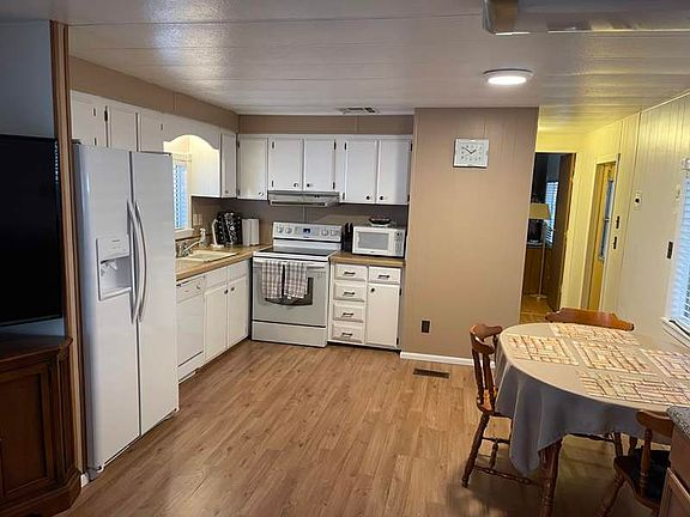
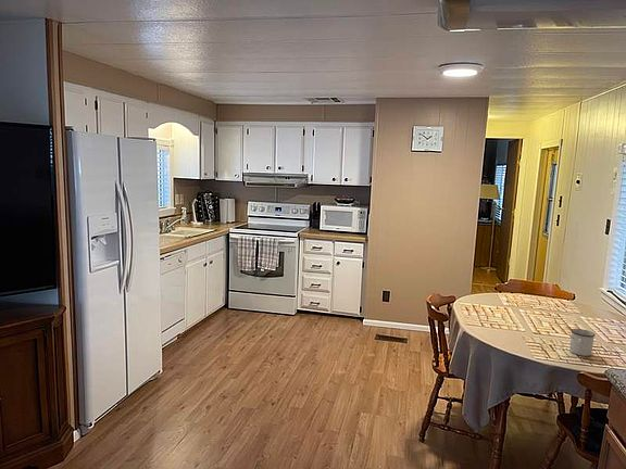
+ mug (580, 343)
